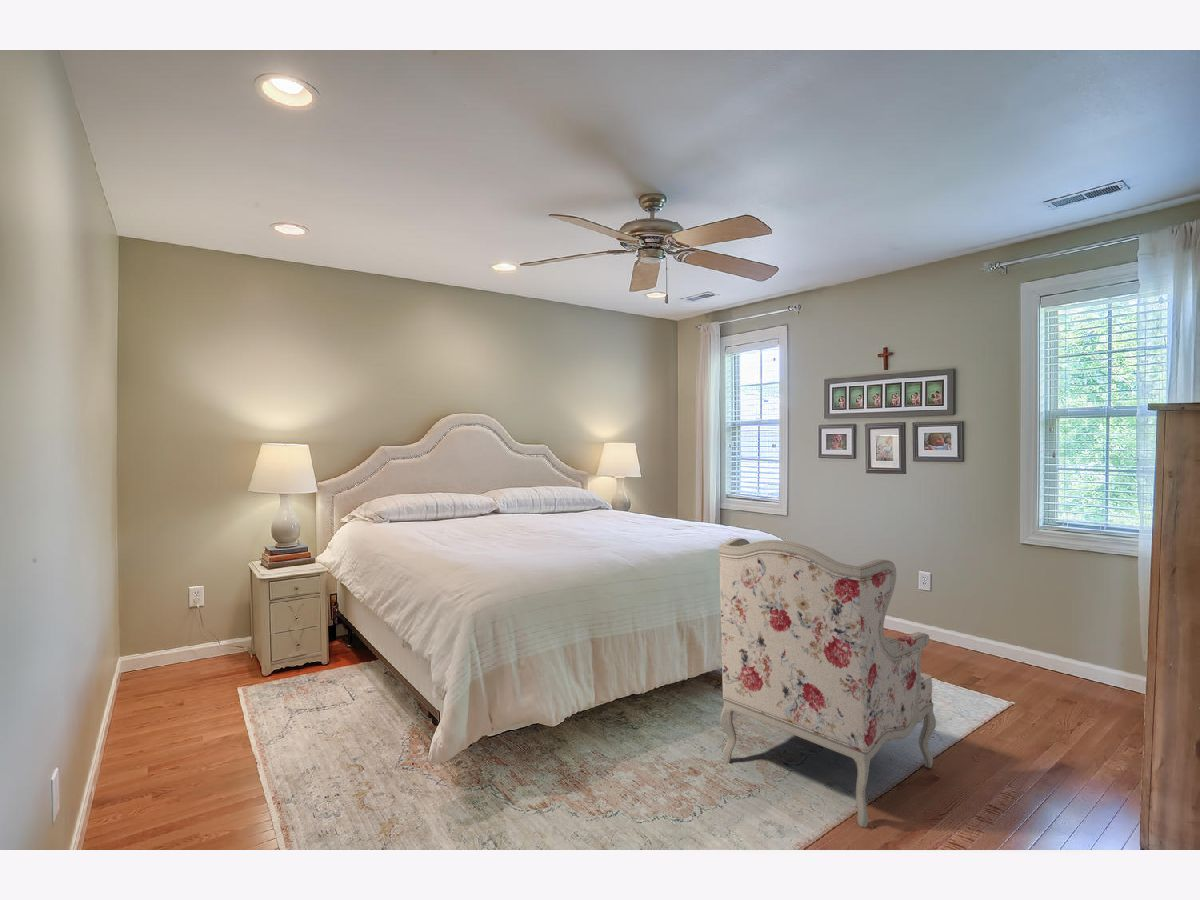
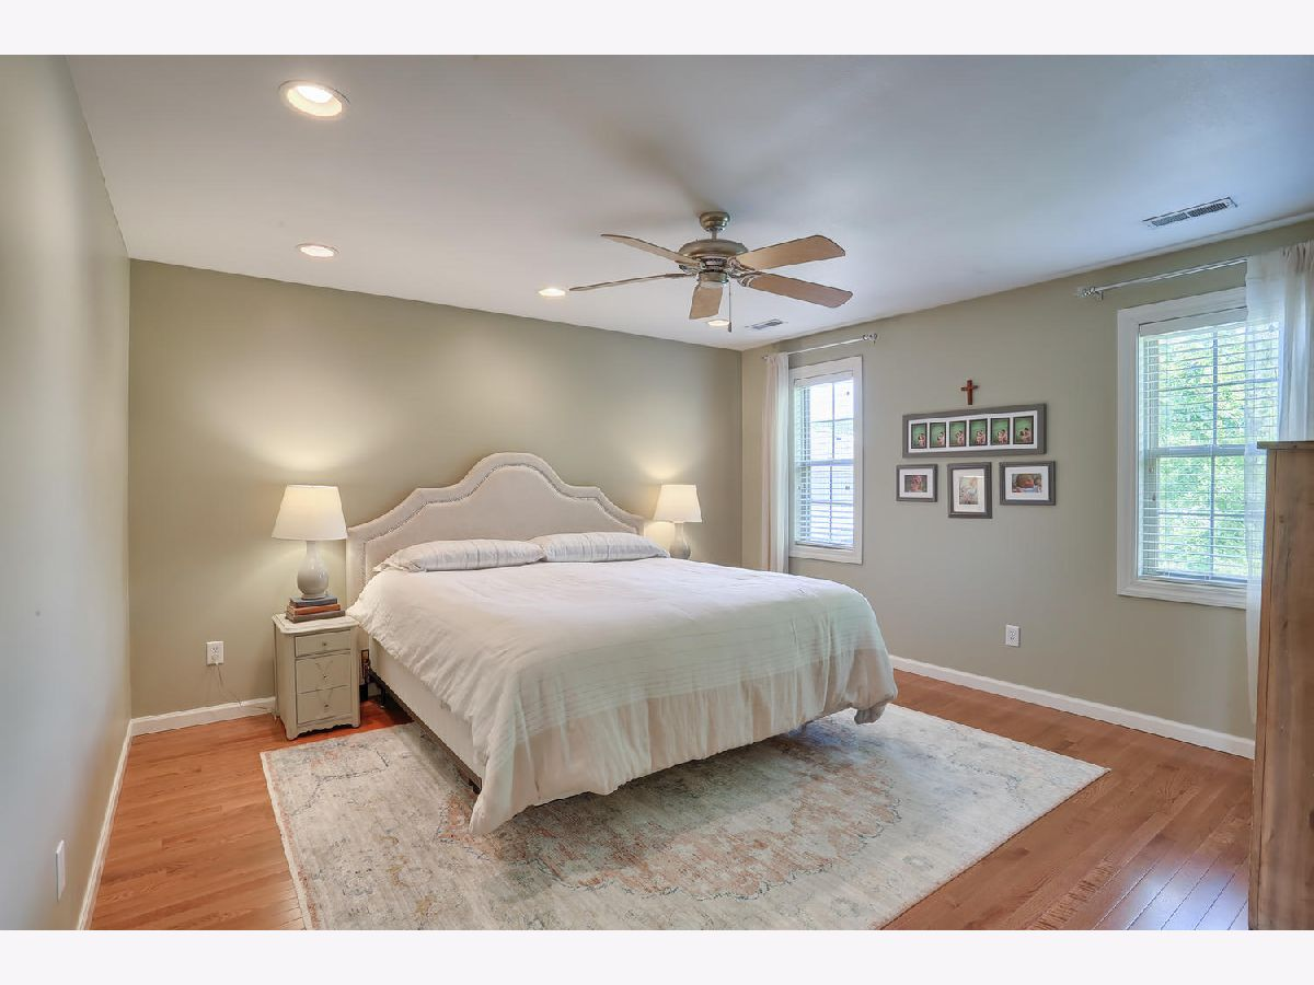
- armchair (826, 649)
